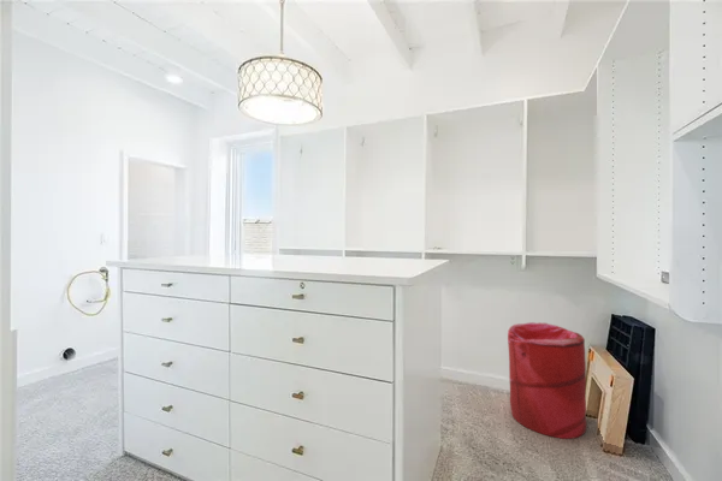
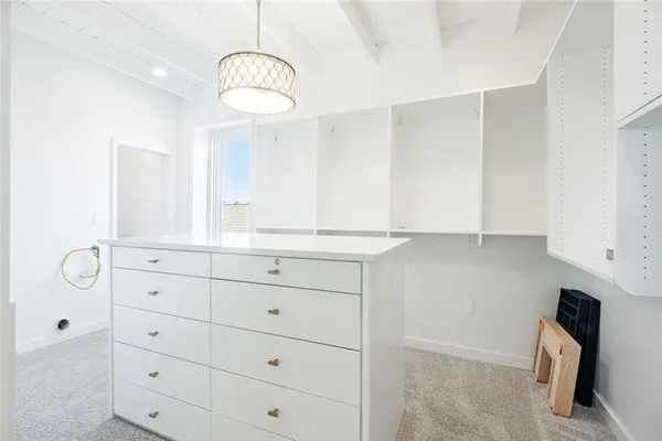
- laundry hamper (544, 374)
